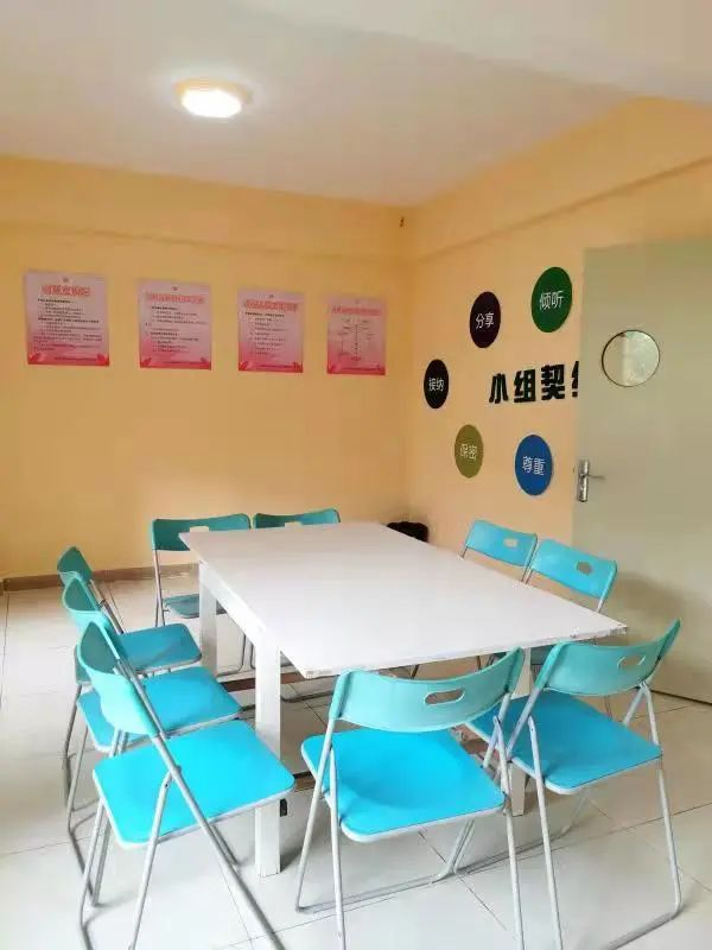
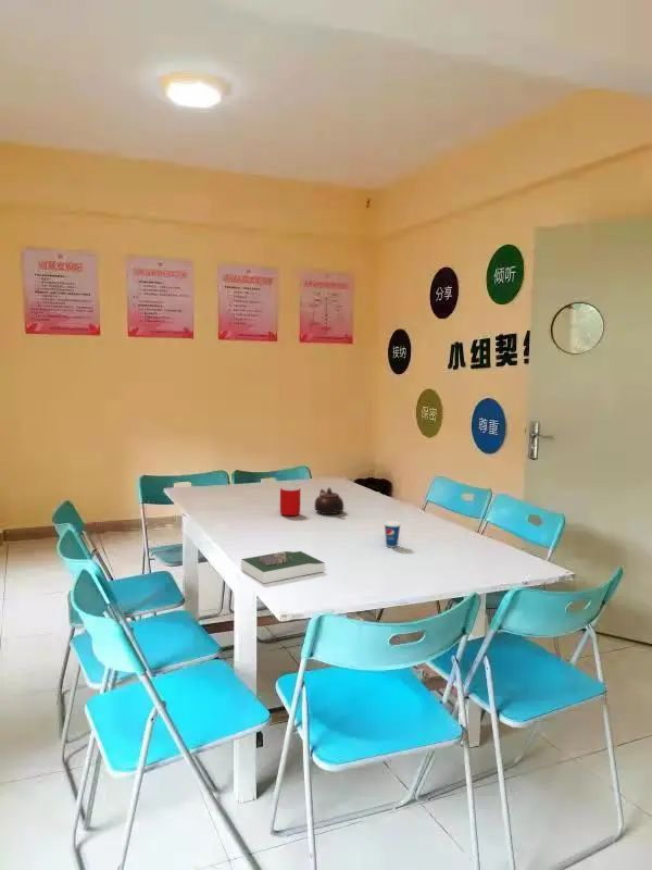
+ cup (288, 500)
+ teapot (328, 499)
+ book (283, 561)
+ cup (392, 527)
